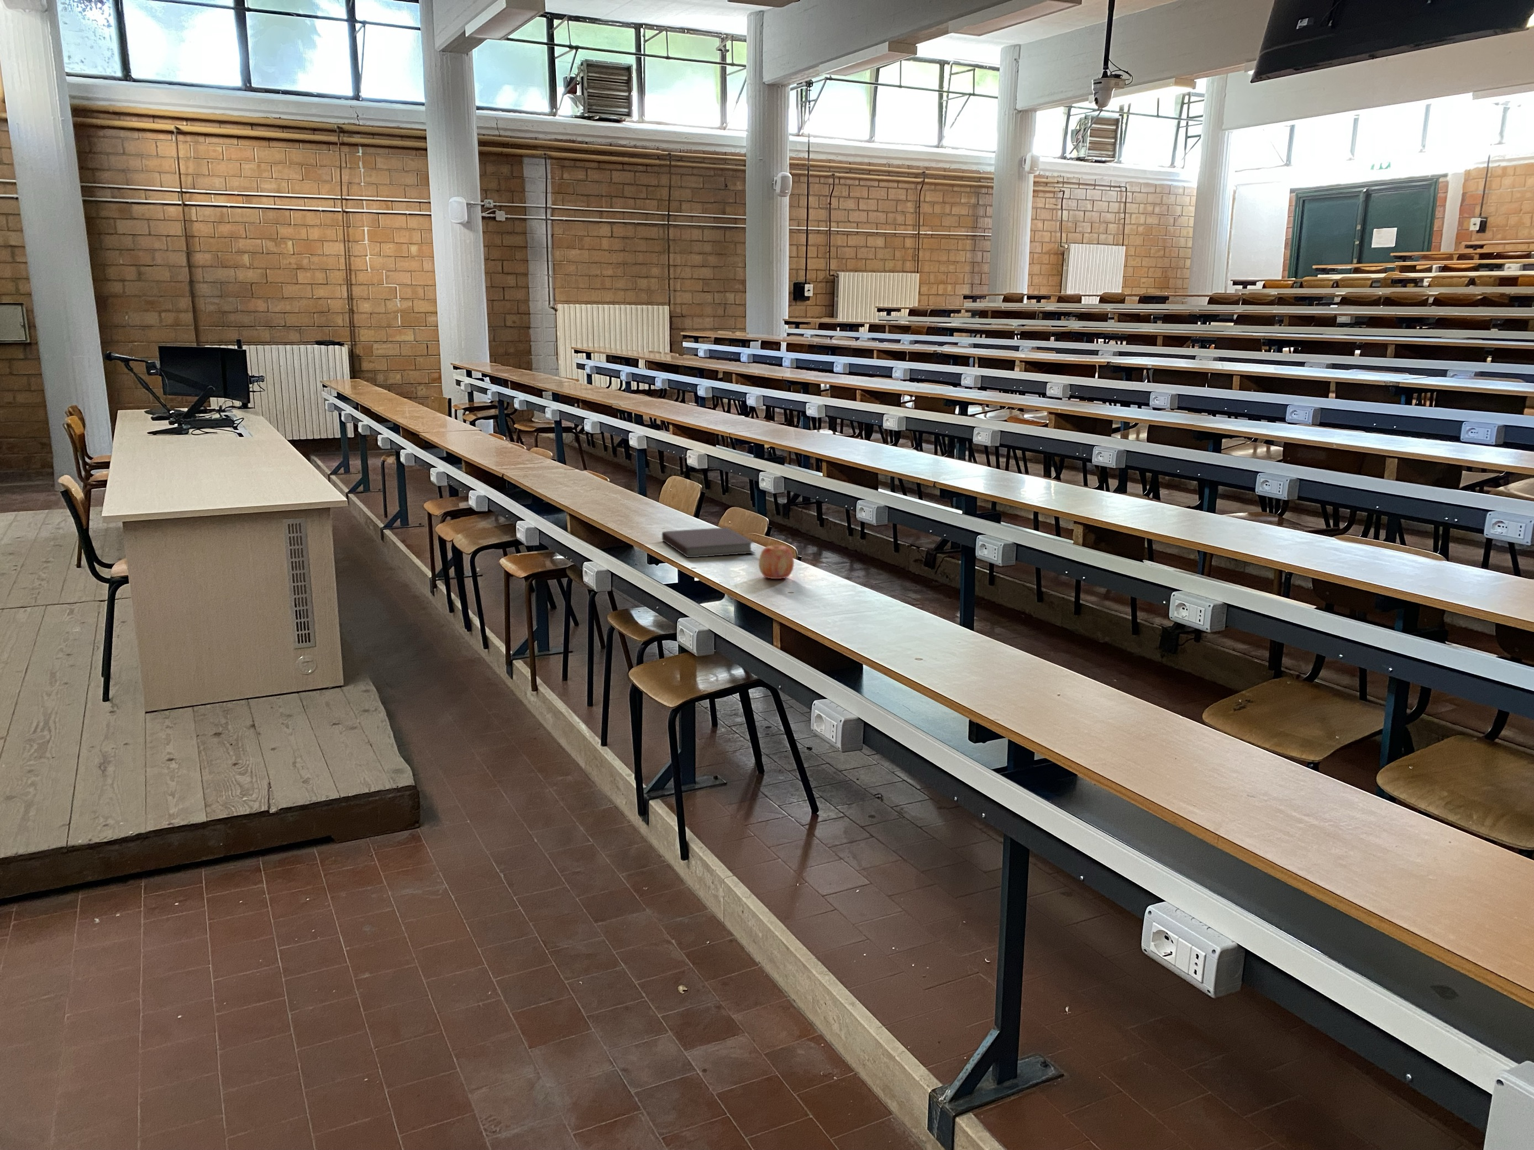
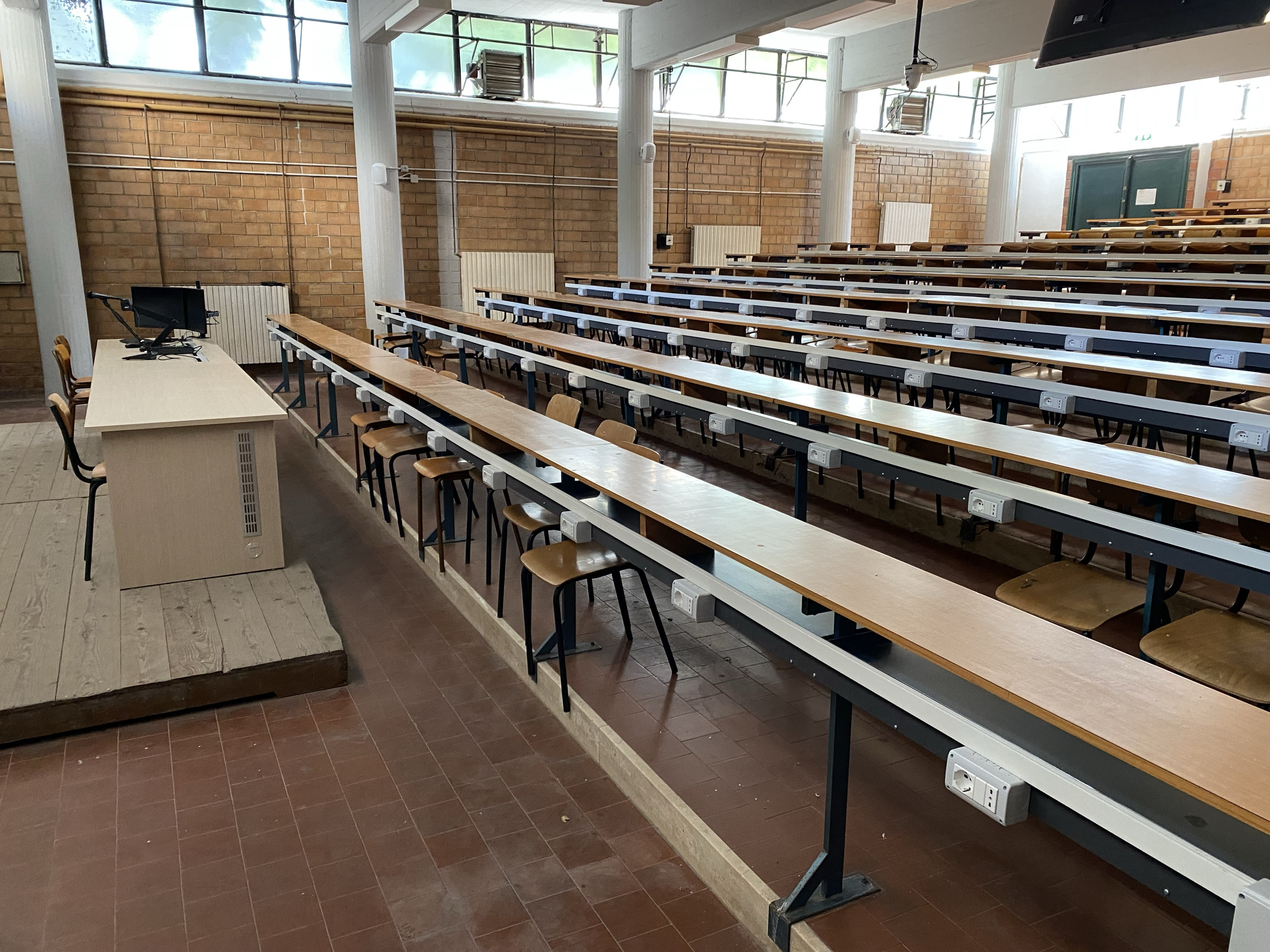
- notebook (708, 542)
- apple (775, 562)
